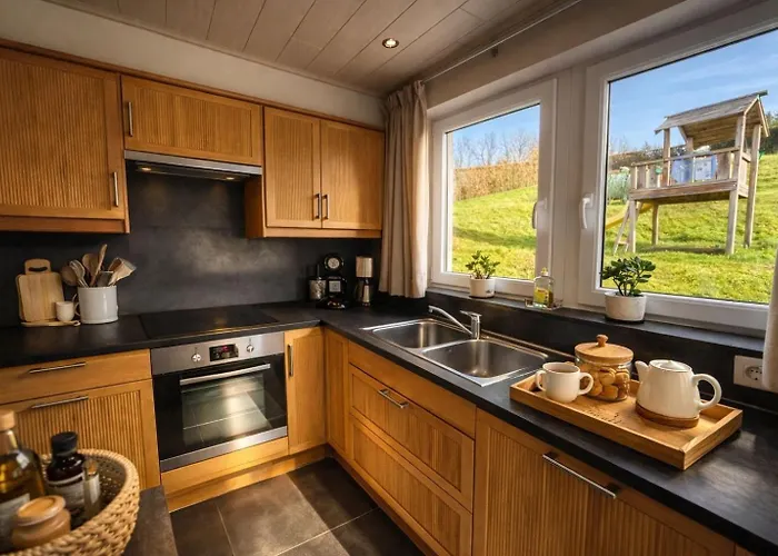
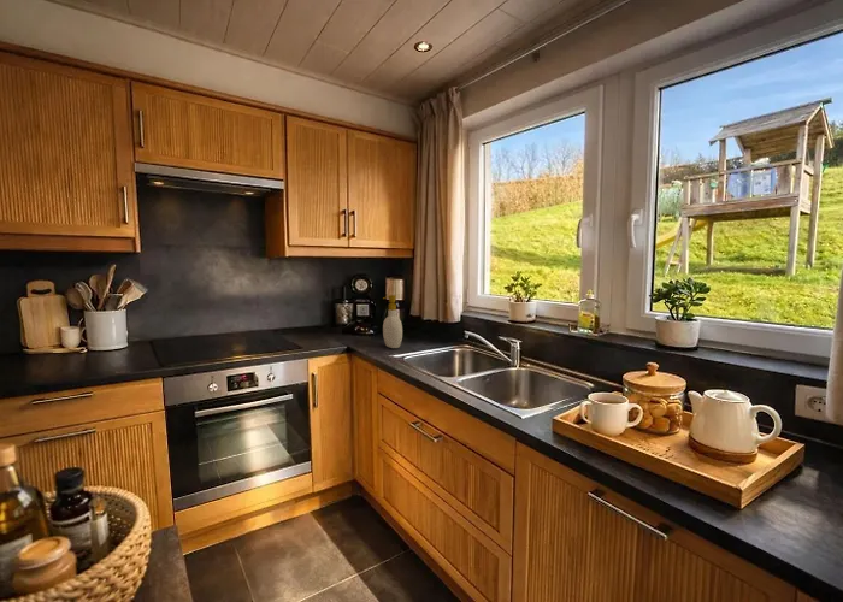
+ soap bottle (391, 320)
